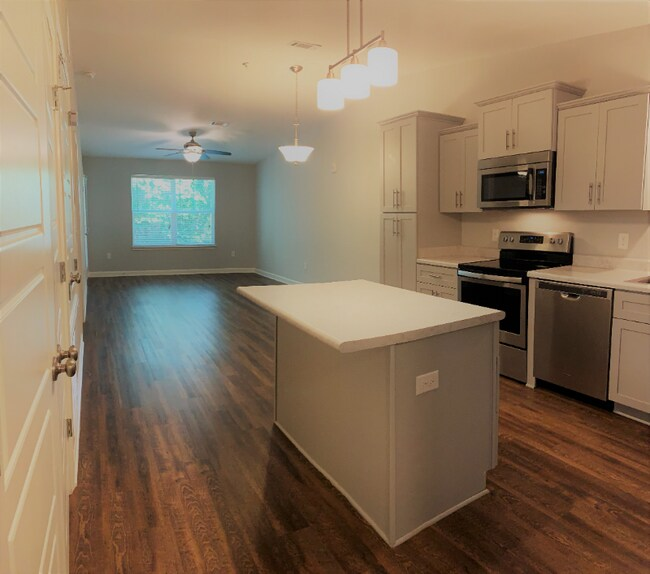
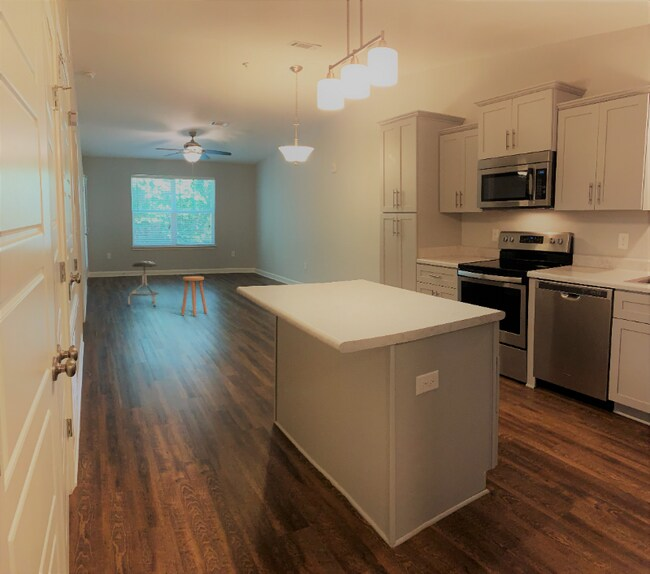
+ stool (145, 282)
+ stool (194, 295)
